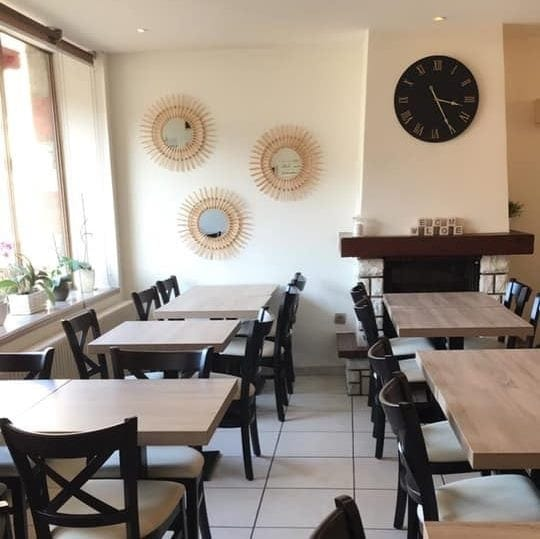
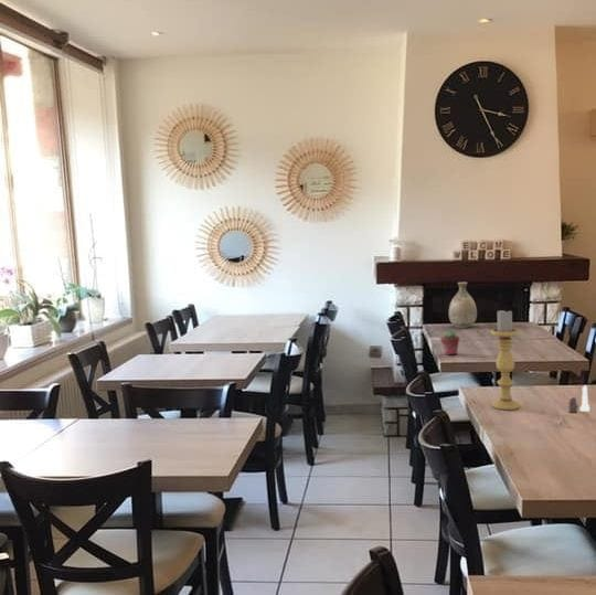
+ salt and pepper shaker set (575, 399)
+ vase (462, 305)
+ potted succulent (450, 341)
+ candle holder (504, 358)
